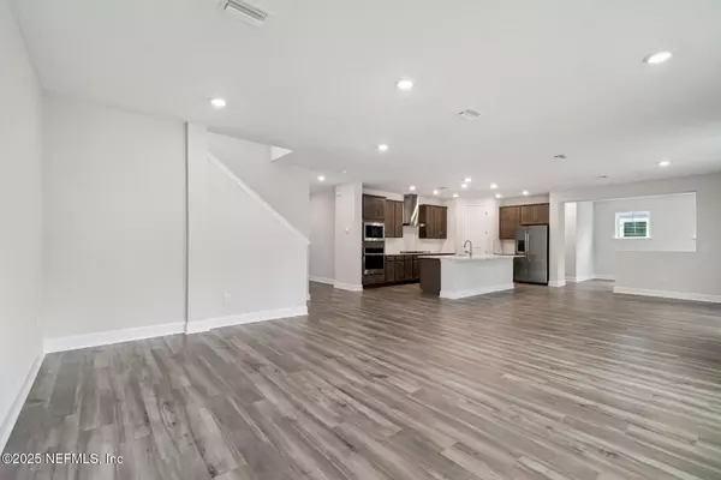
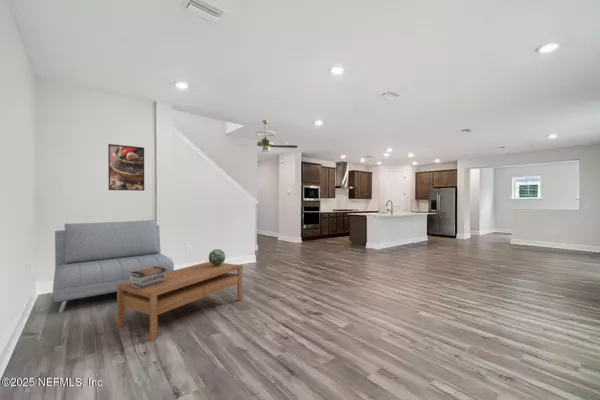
+ book stack (148, 277)
+ ceiling fan (265, 137)
+ coffee table (187, 292)
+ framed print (126, 168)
+ sofa (115, 257)
+ decorative sphere (217, 257)
